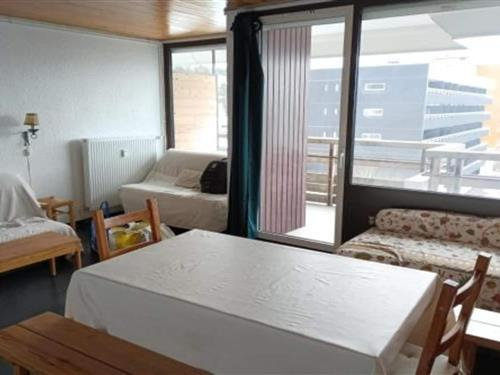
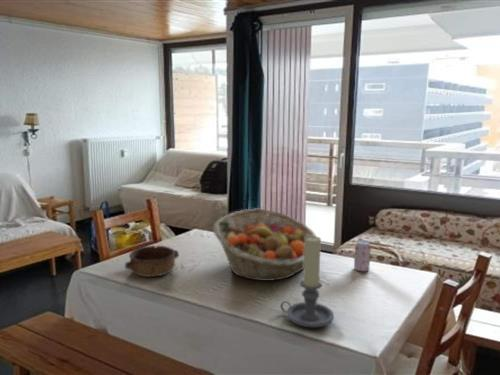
+ beverage can (362, 255)
+ fruit basket (266, 242)
+ candle holder (306, 277)
+ bowl (153, 261)
